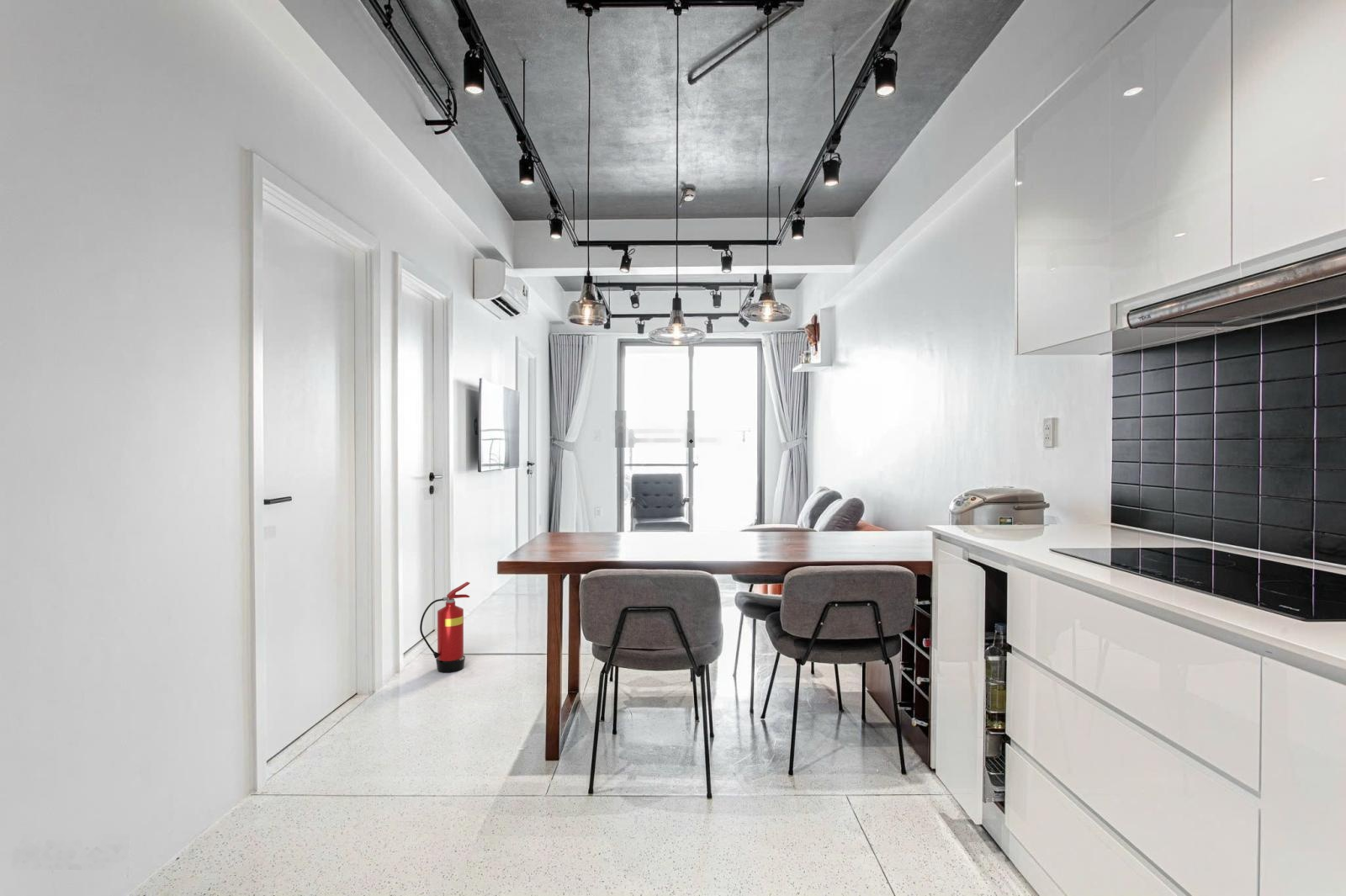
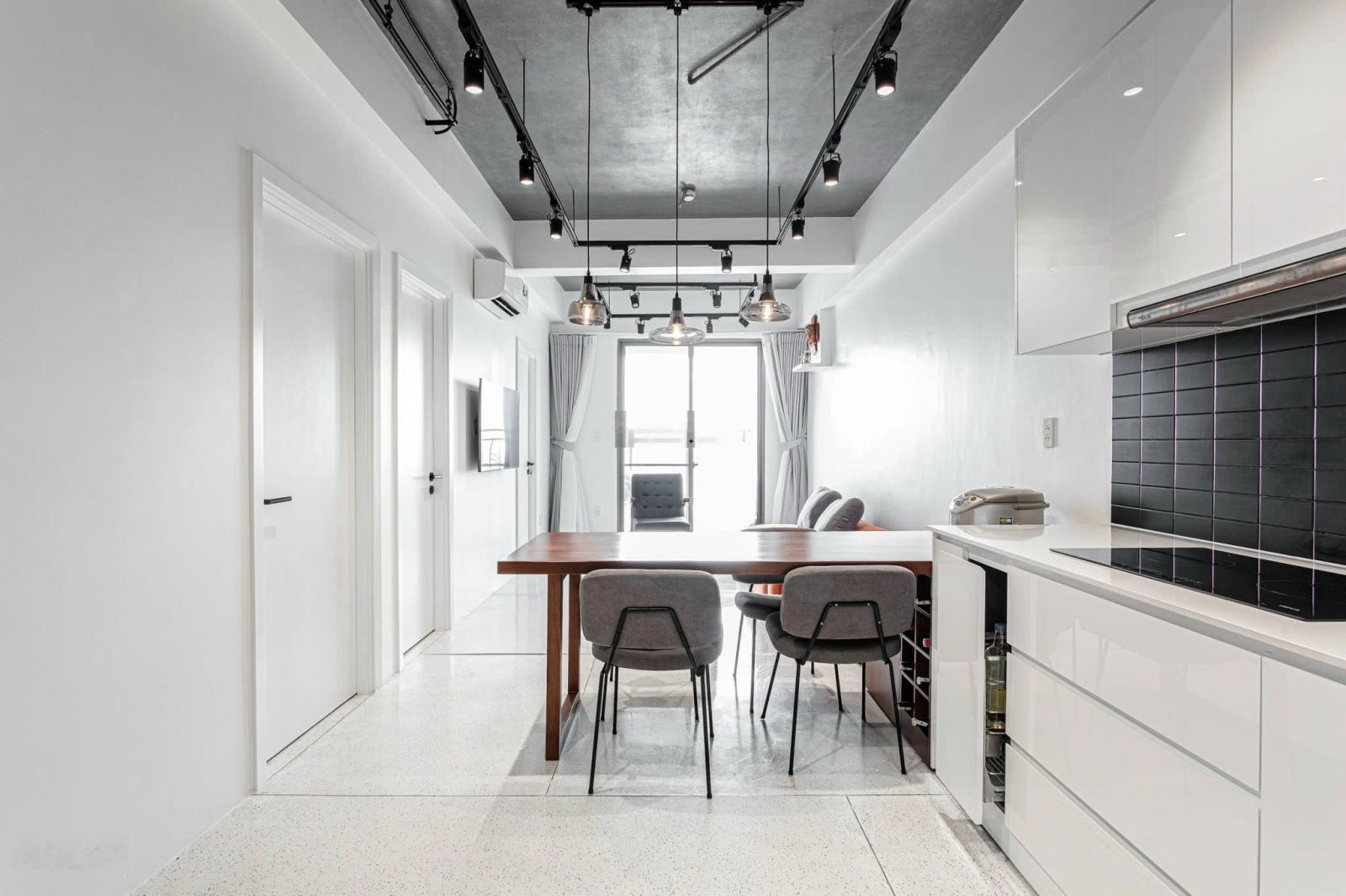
- fire extinguisher (446, 627)
